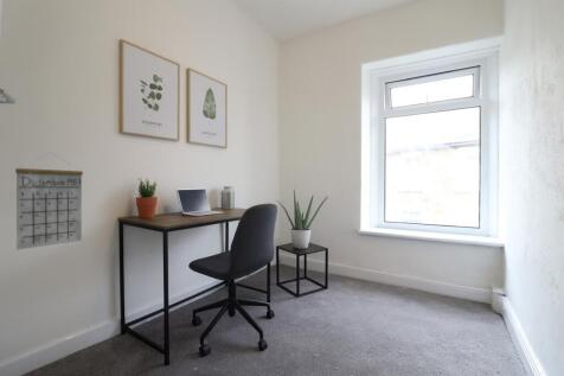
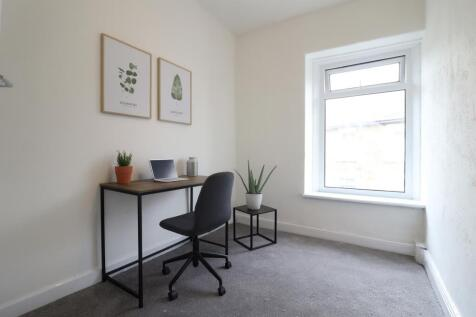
- calendar (51, 198)
